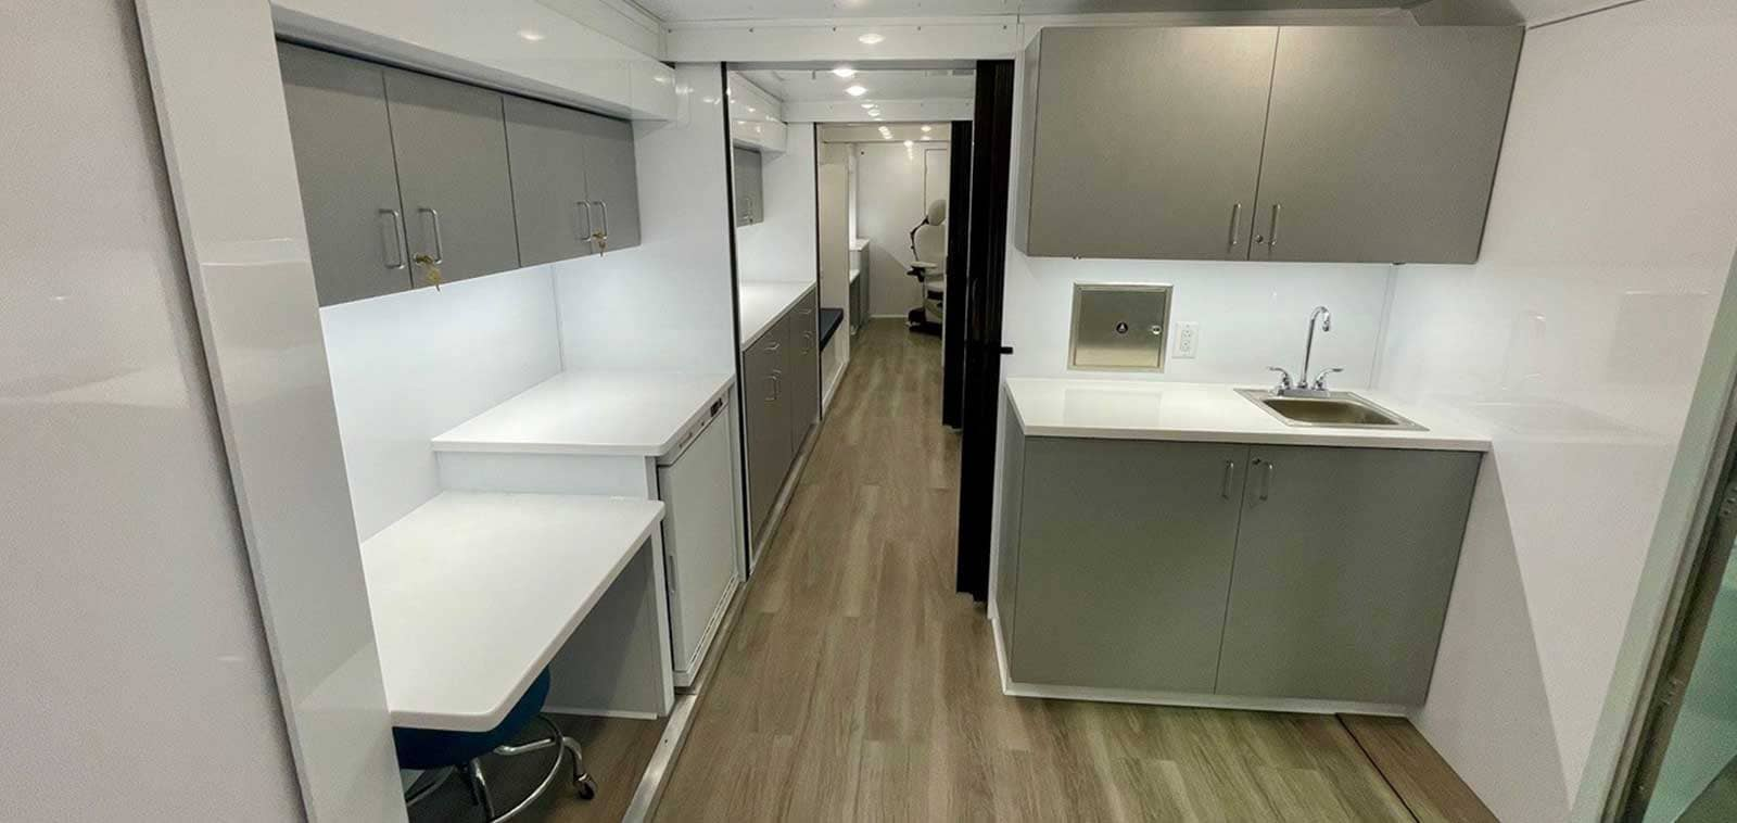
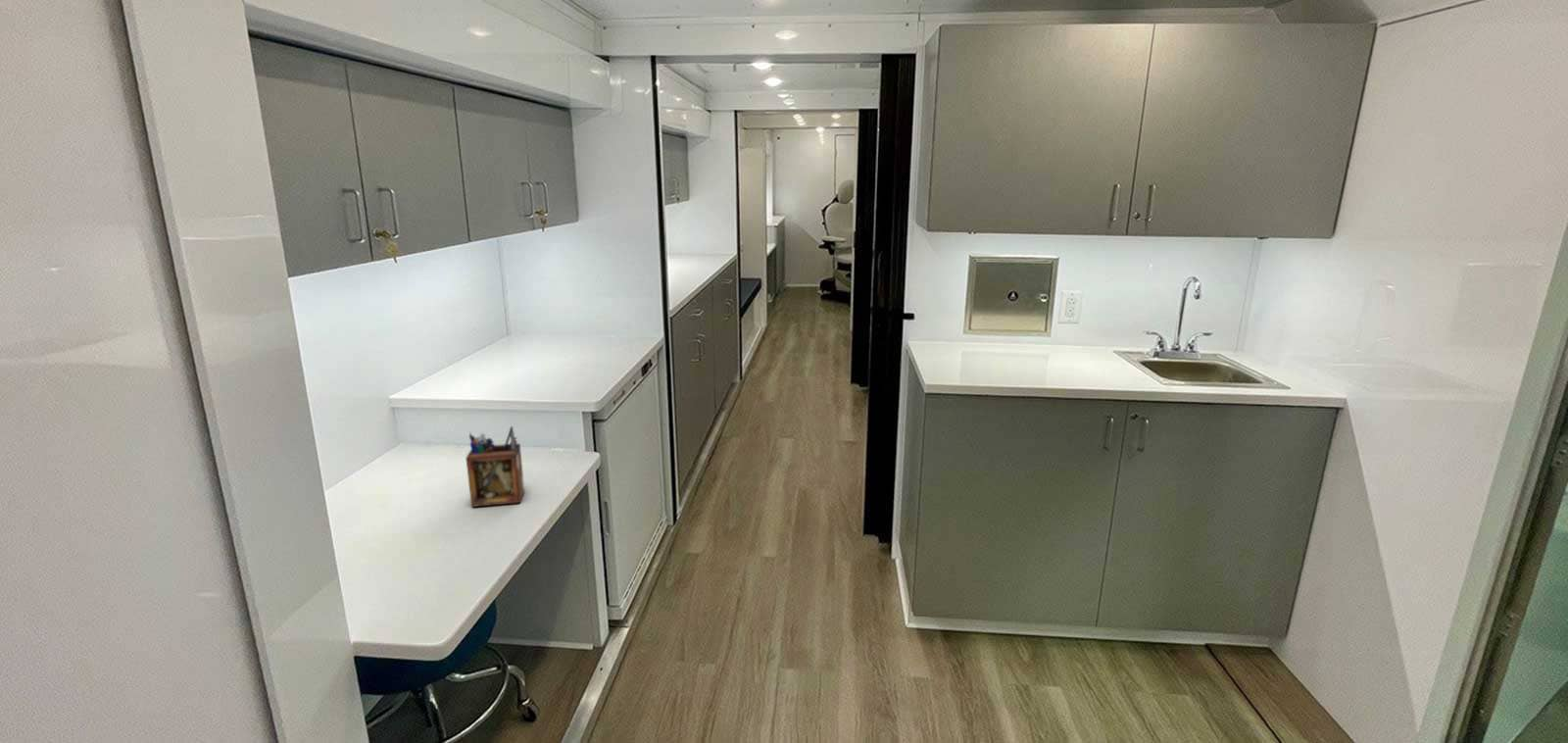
+ desk organizer (495, 465)
